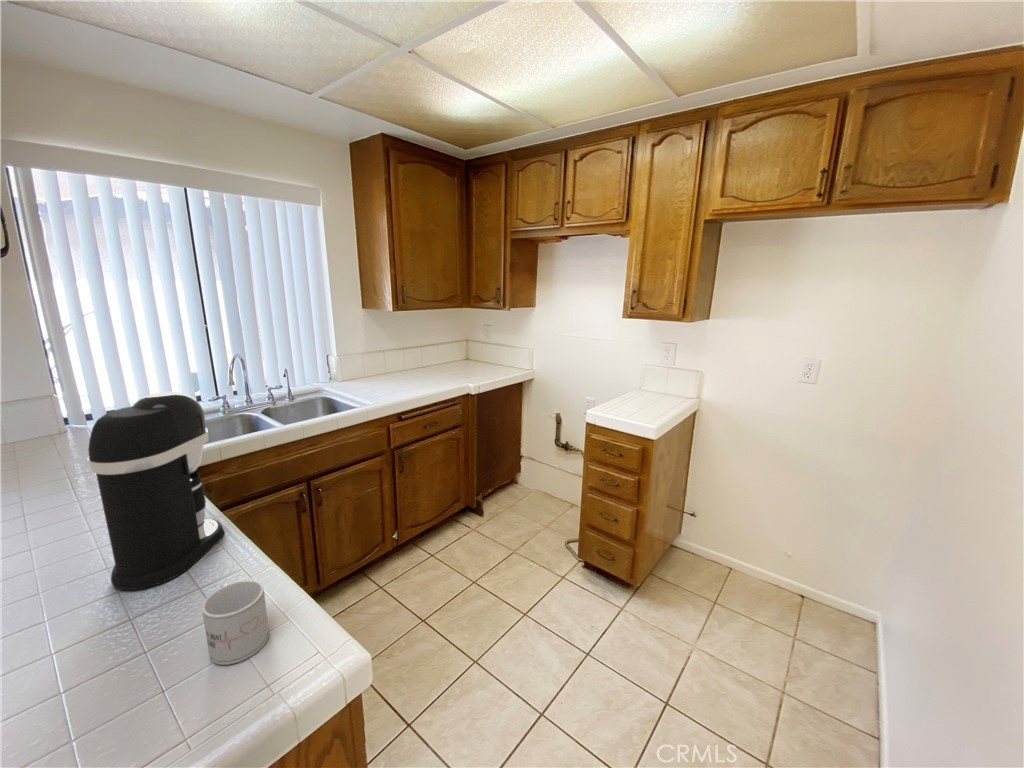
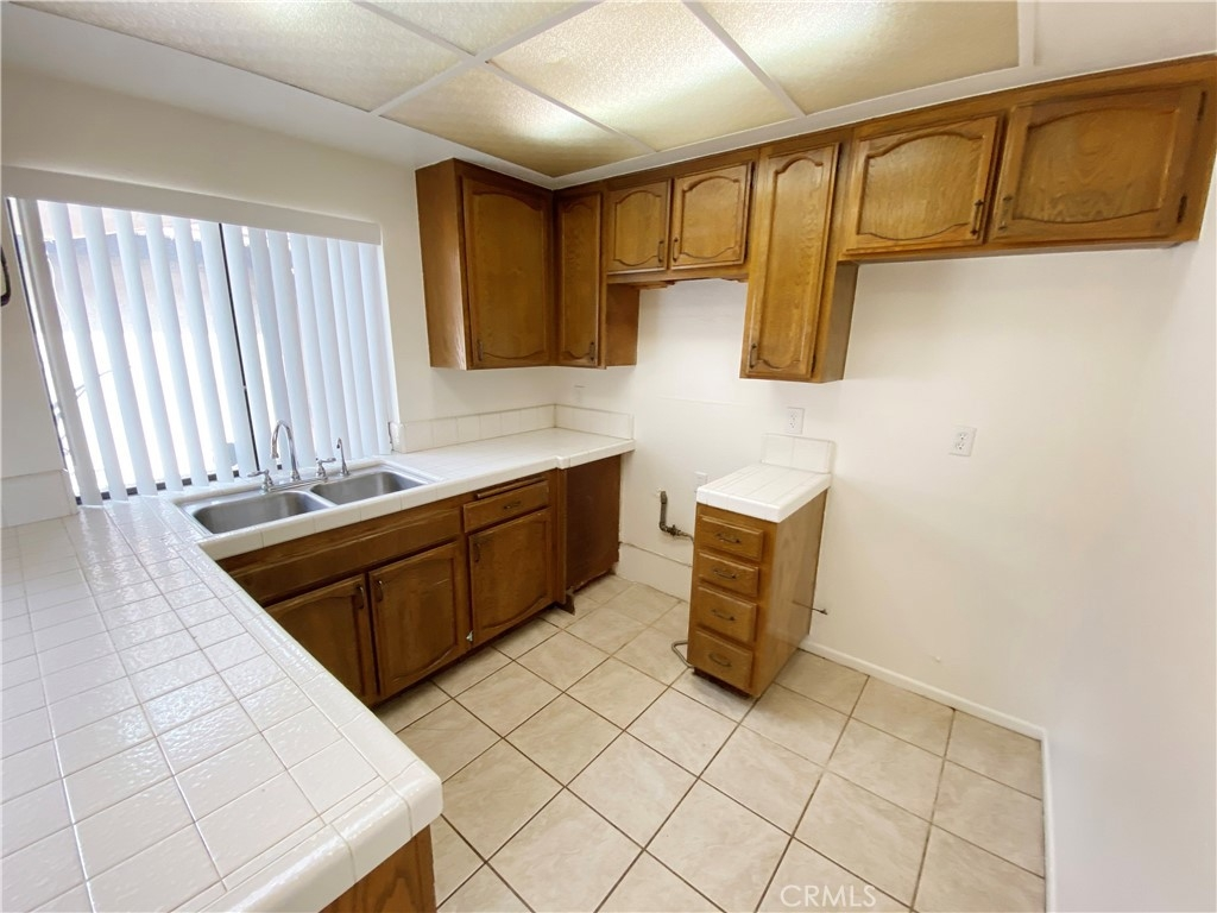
- coffee maker (160, 479)
- mug (234, 614)
